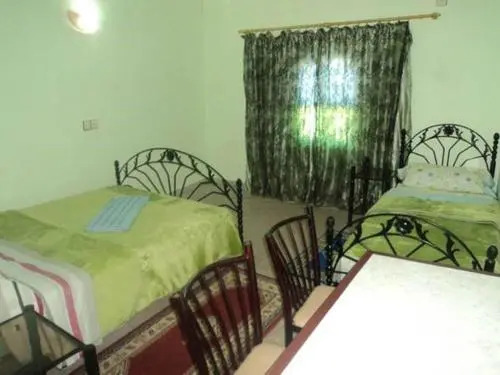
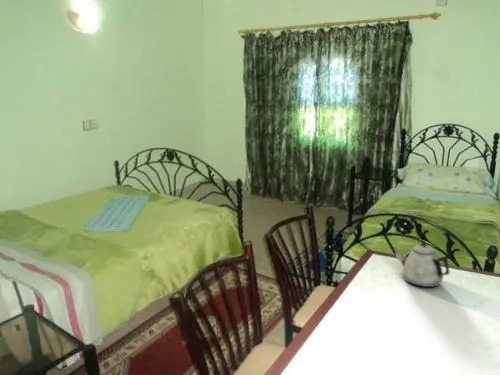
+ teapot (419, 261)
